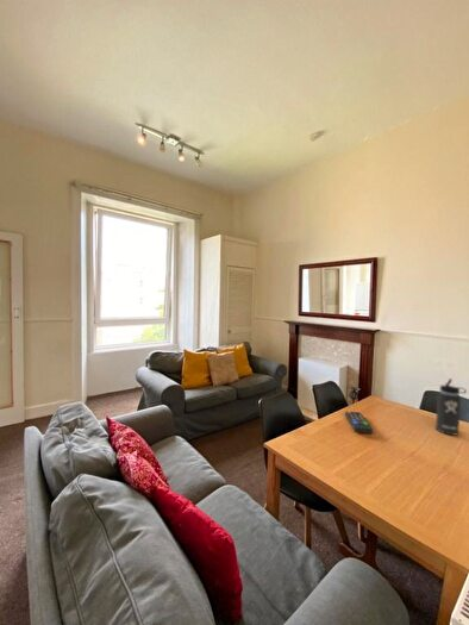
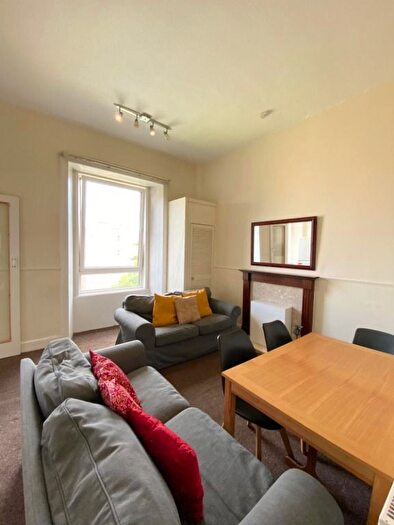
- thermos bottle (450, 405)
- remote control (357, 420)
